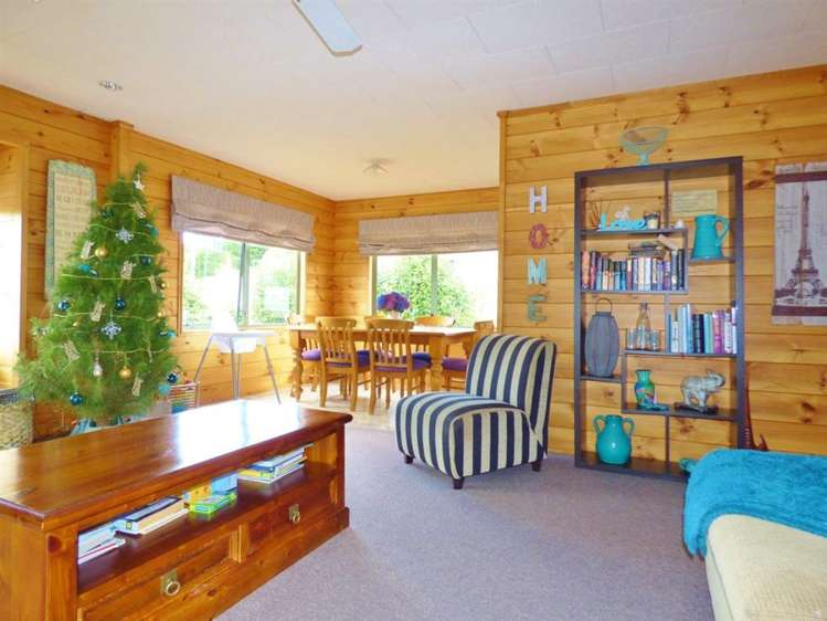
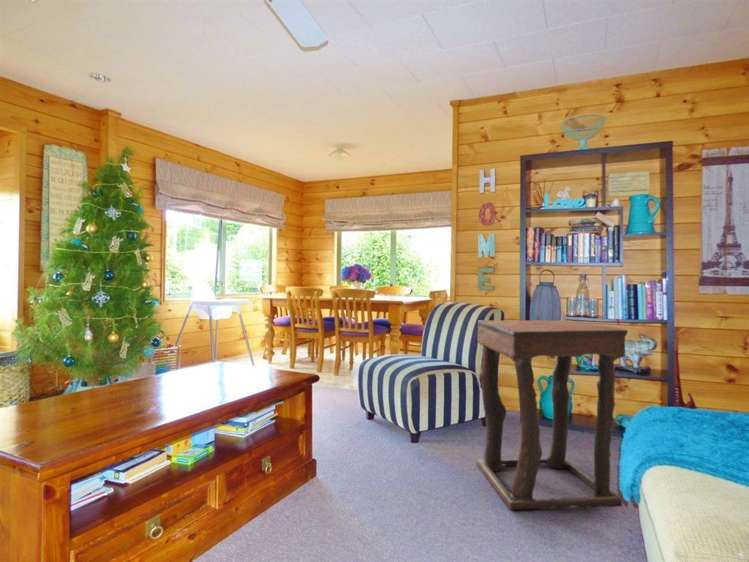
+ side table (536, 404)
